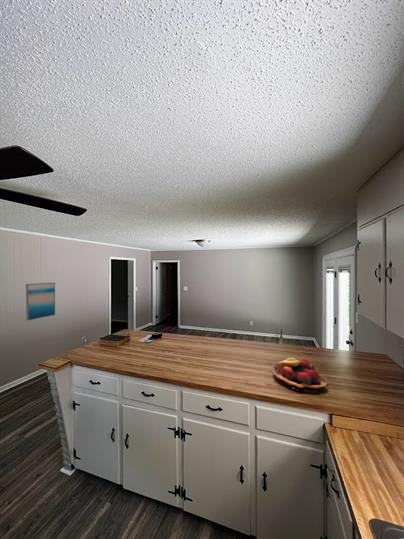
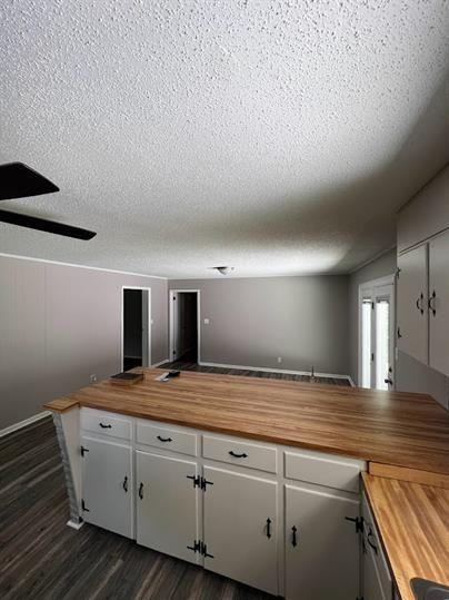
- wall art (41, 300)
- fruit basket (297, 371)
